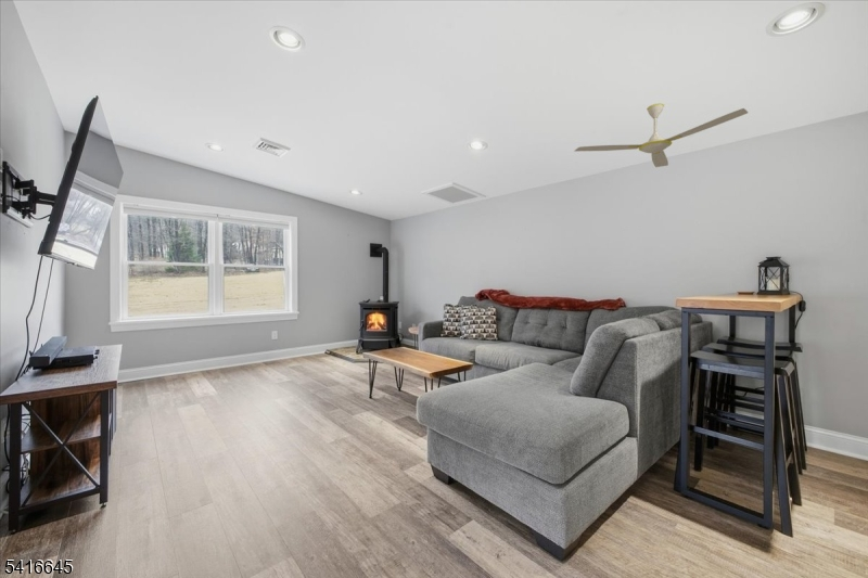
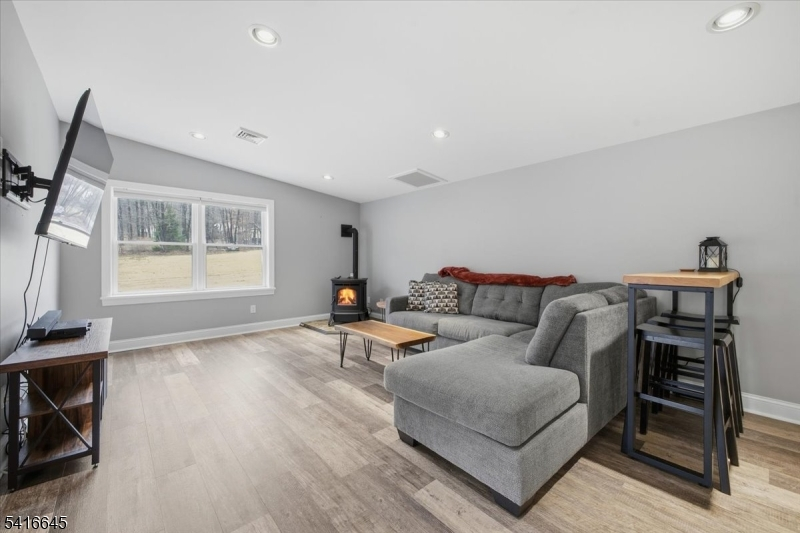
- ceiling fan (651, 136)
